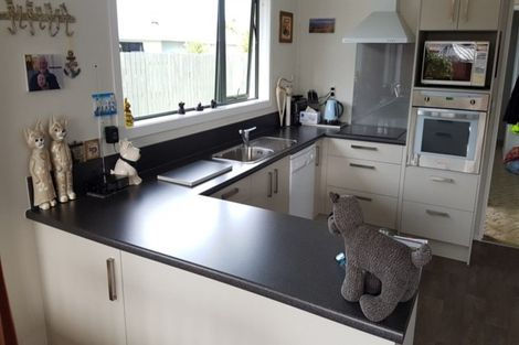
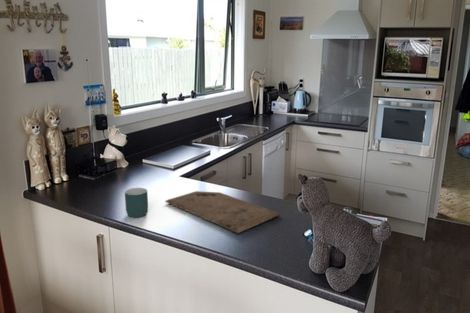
+ mug (134, 201)
+ cutting board (220, 207)
